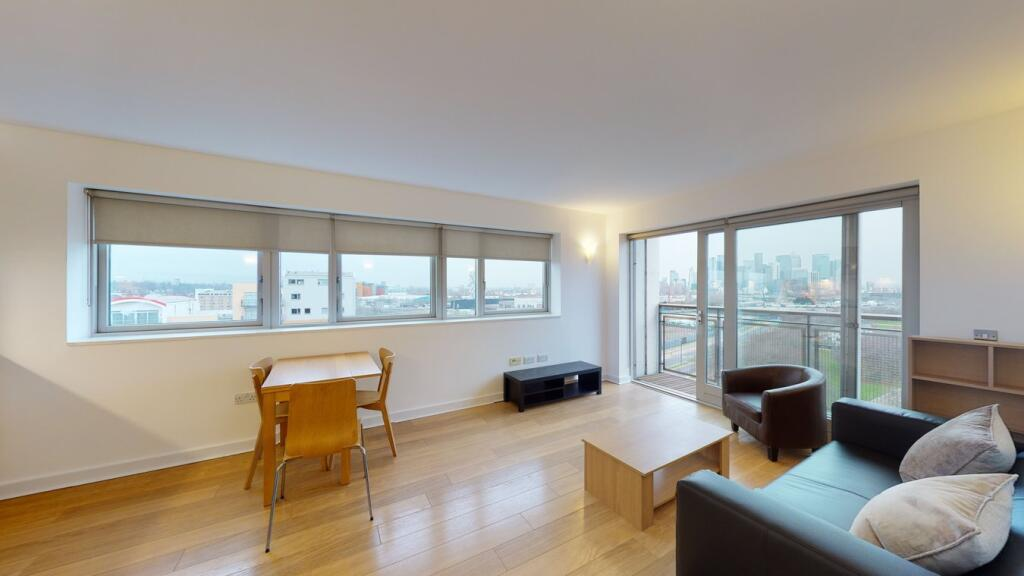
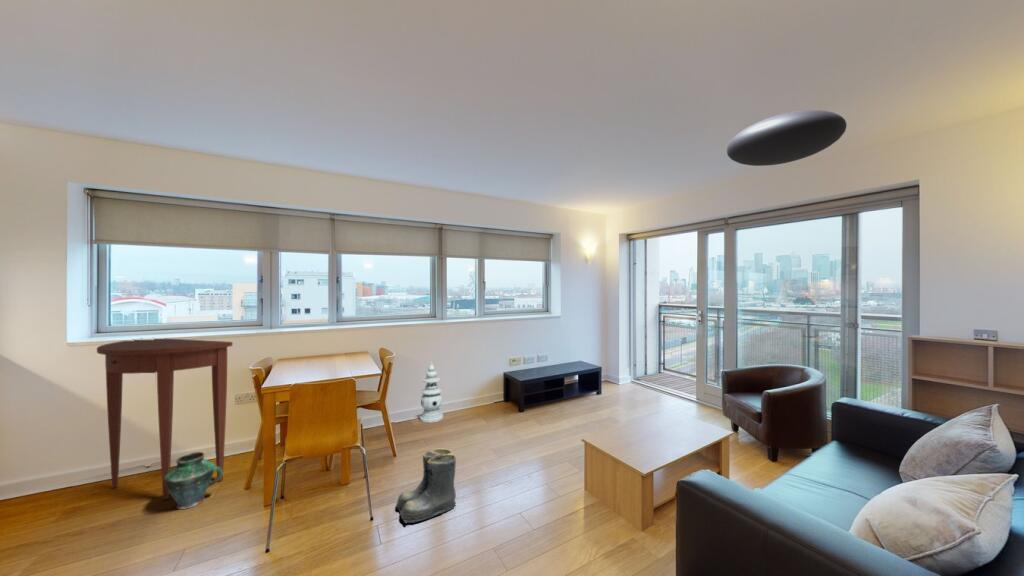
+ console table (172, 409)
+ boots (426, 482)
+ vase (195, 479)
+ lantern (431, 389)
+ ceiling light (781, 140)
